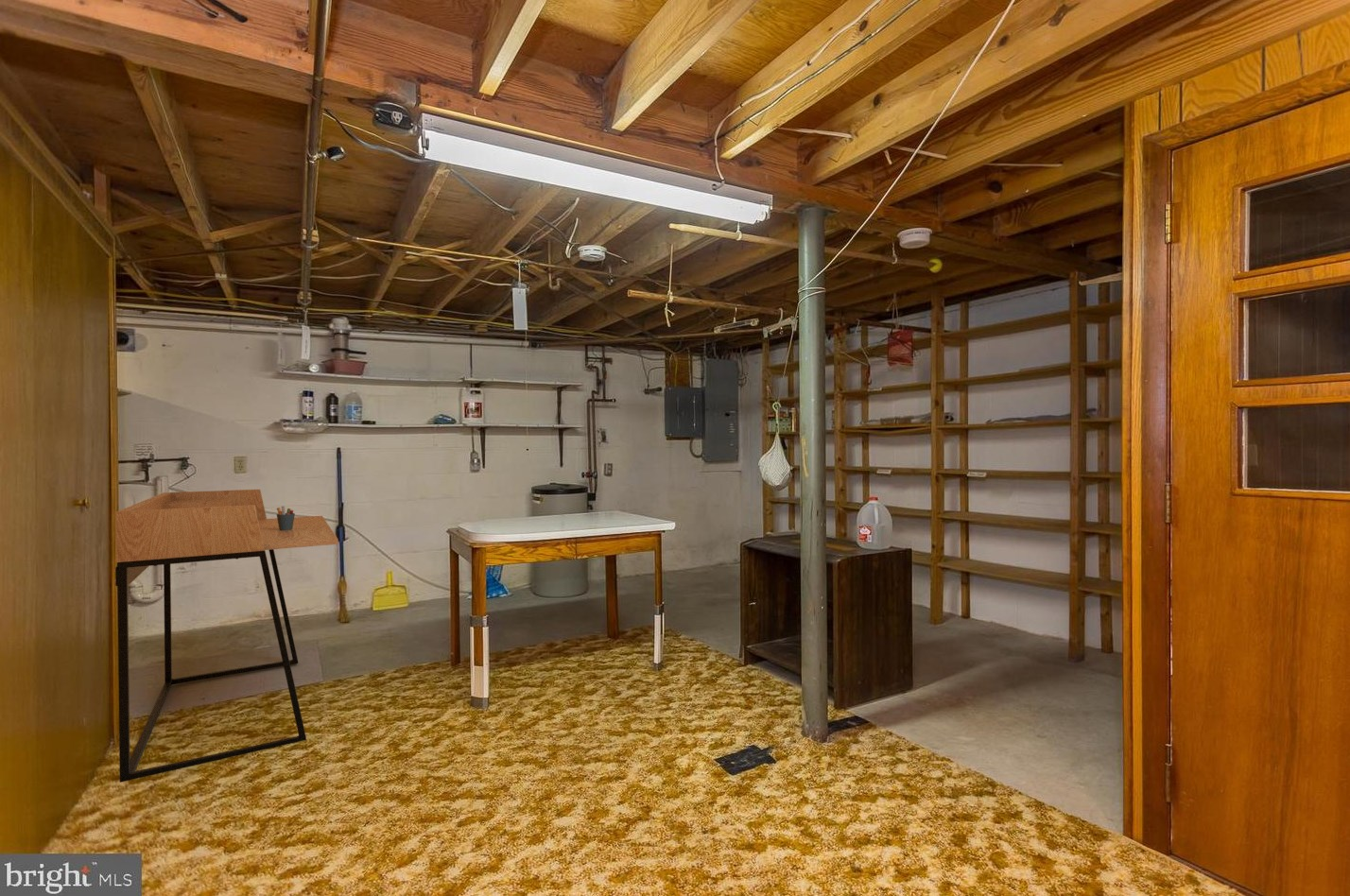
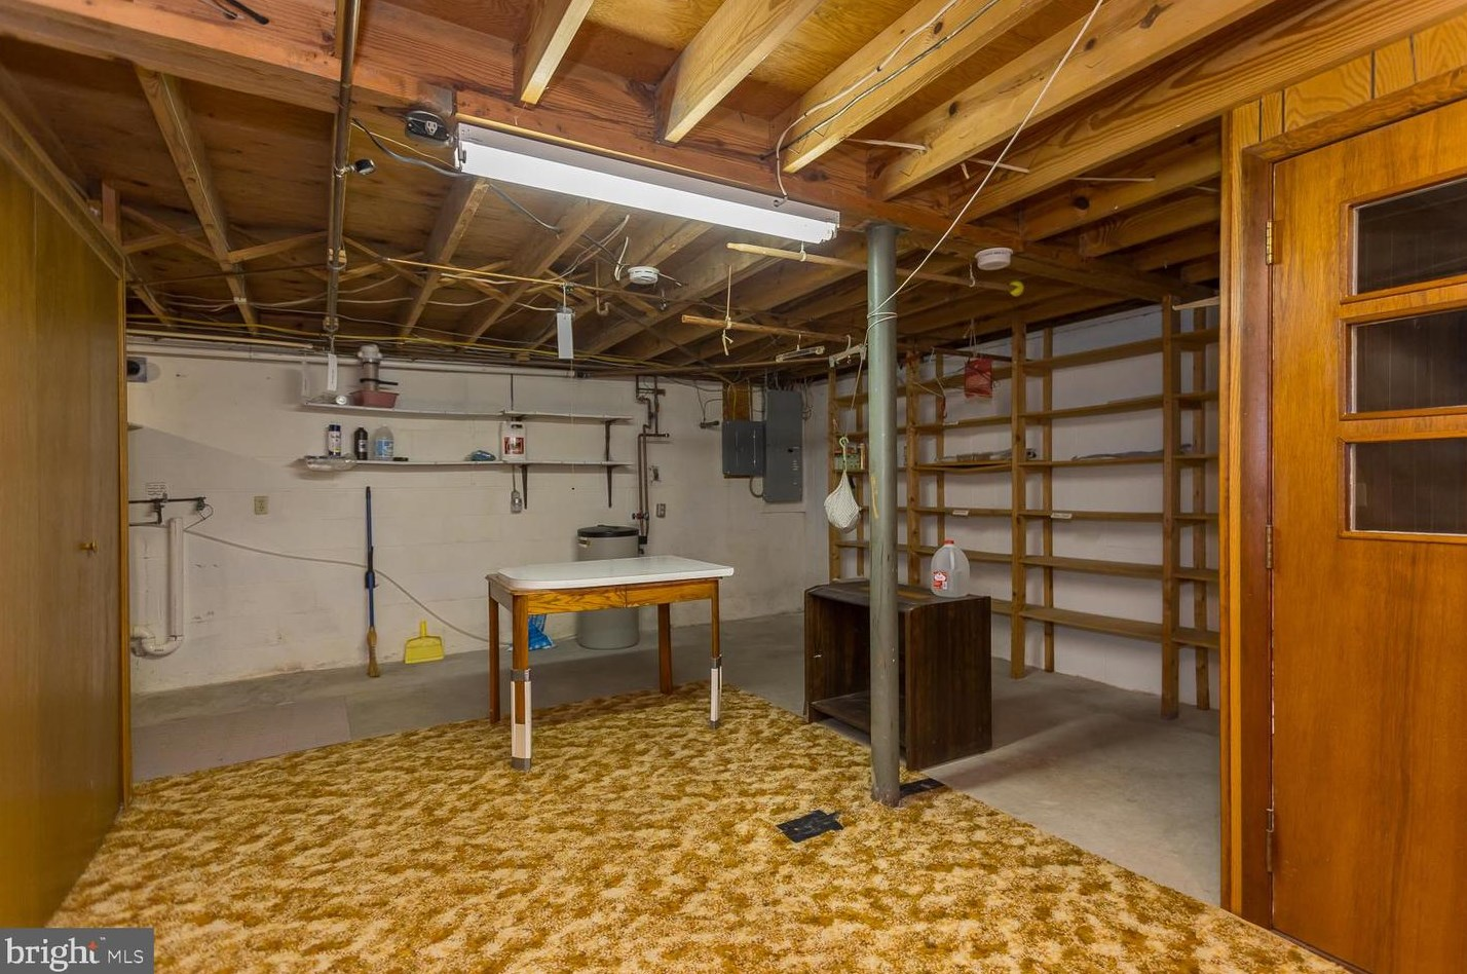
- pen holder (286, 517)
- desk (268, 594)
